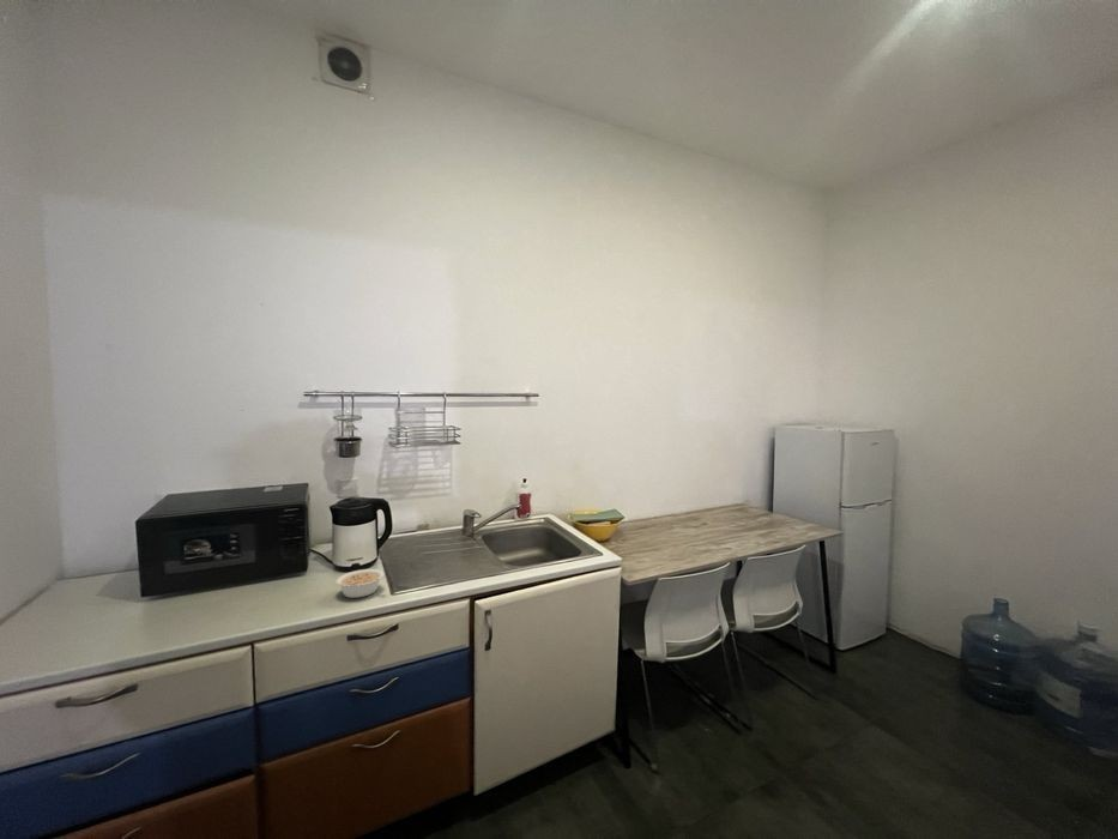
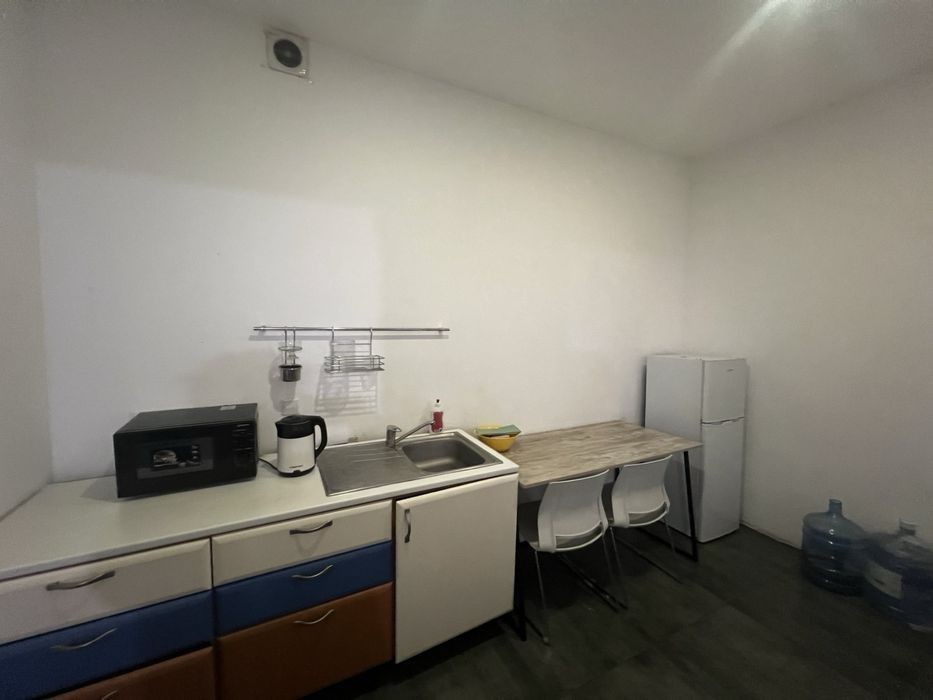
- legume (362, 583)
